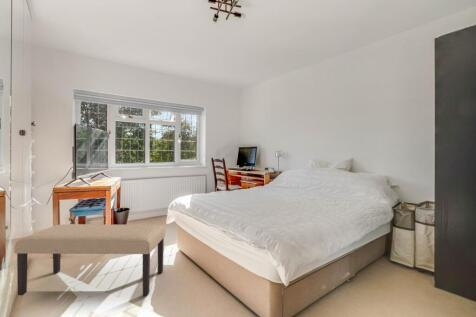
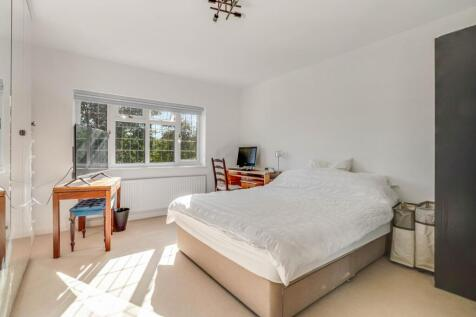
- bench (97, 253)
